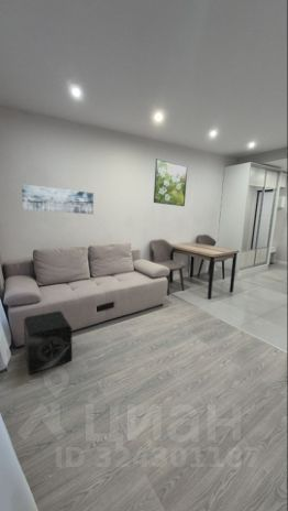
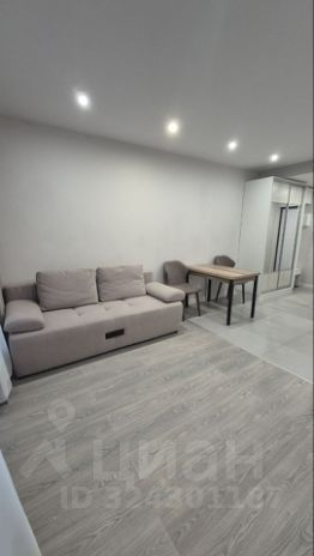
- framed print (170, 184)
- wall art (60, 200)
- speaker (47, 338)
